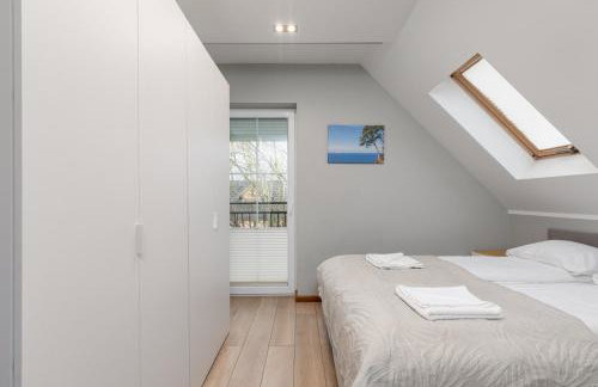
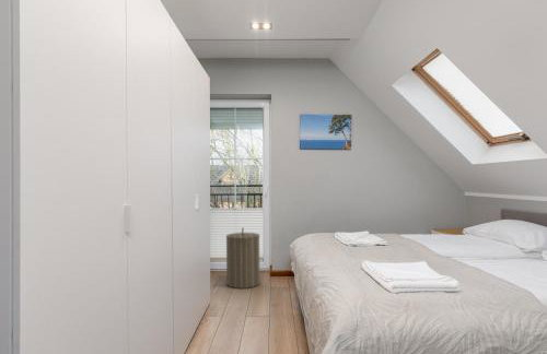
+ laundry hamper (243, 255)
